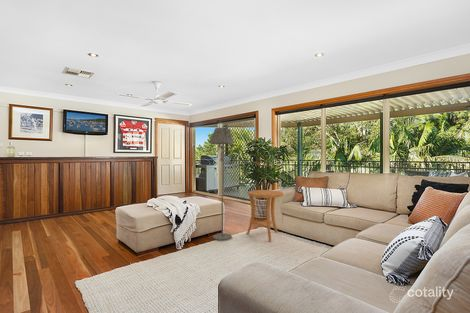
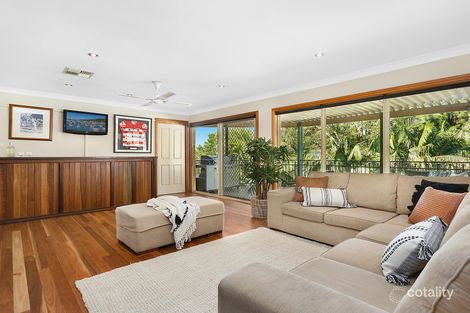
- floor lamp (222, 182)
- side table (266, 212)
